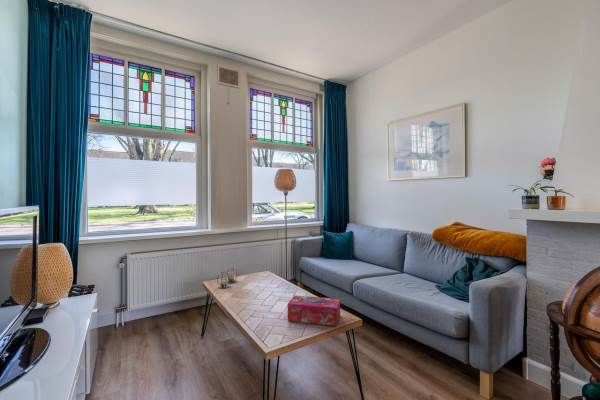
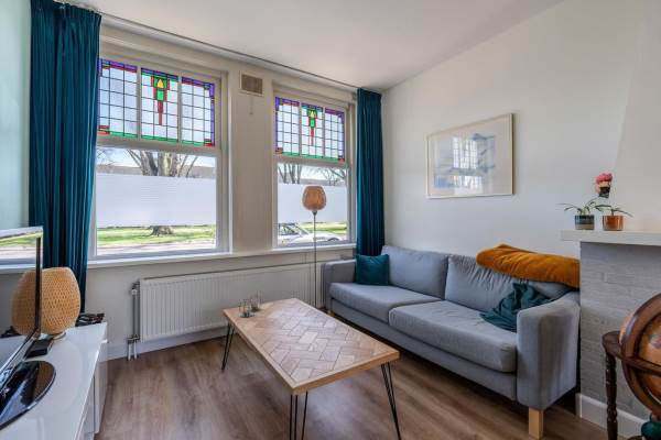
- tissue box (314, 309)
